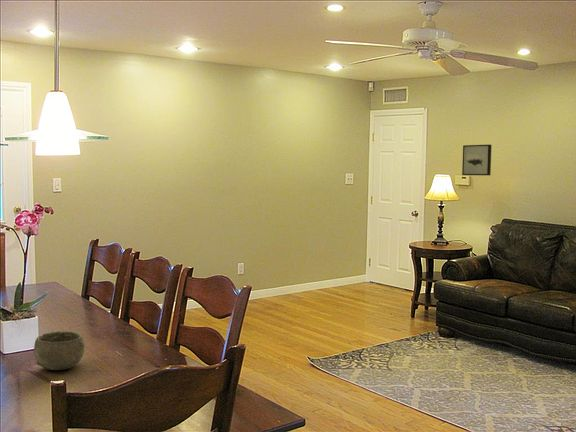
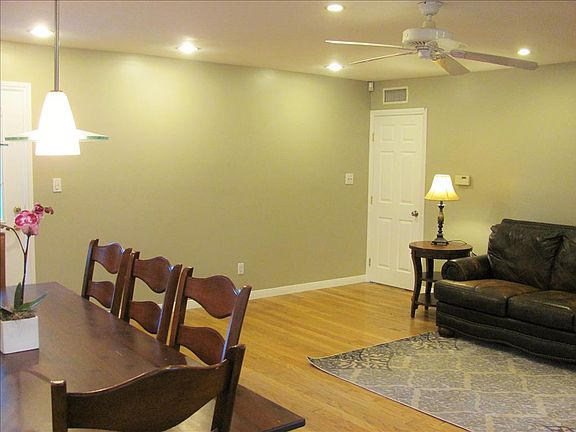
- wall art (476, 160)
- bowl (59, 351)
